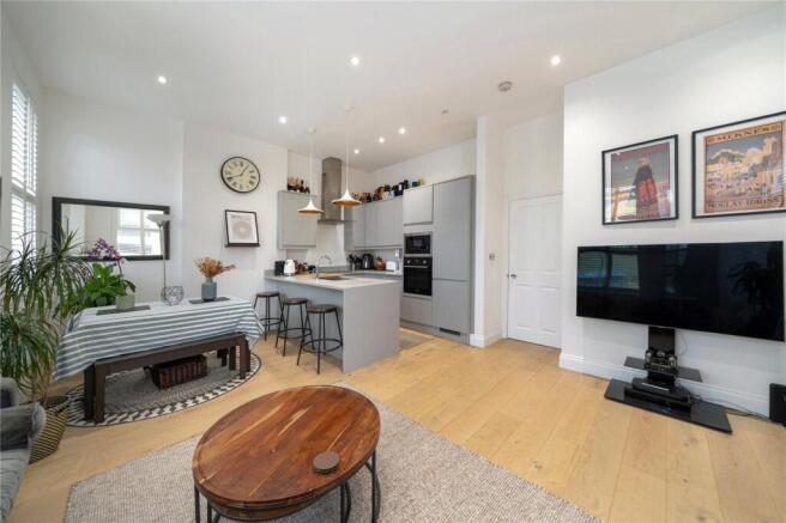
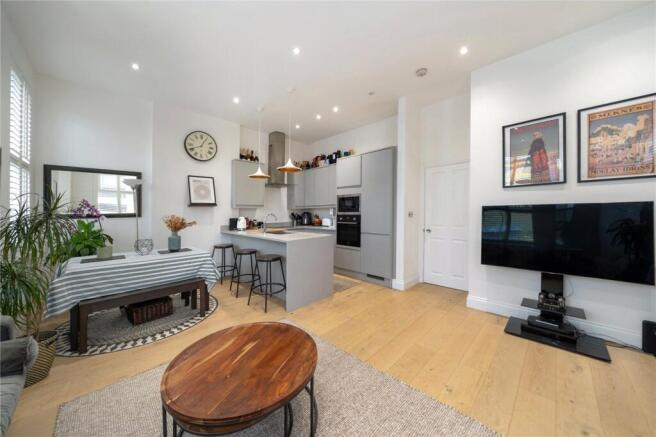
- coaster (326, 461)
